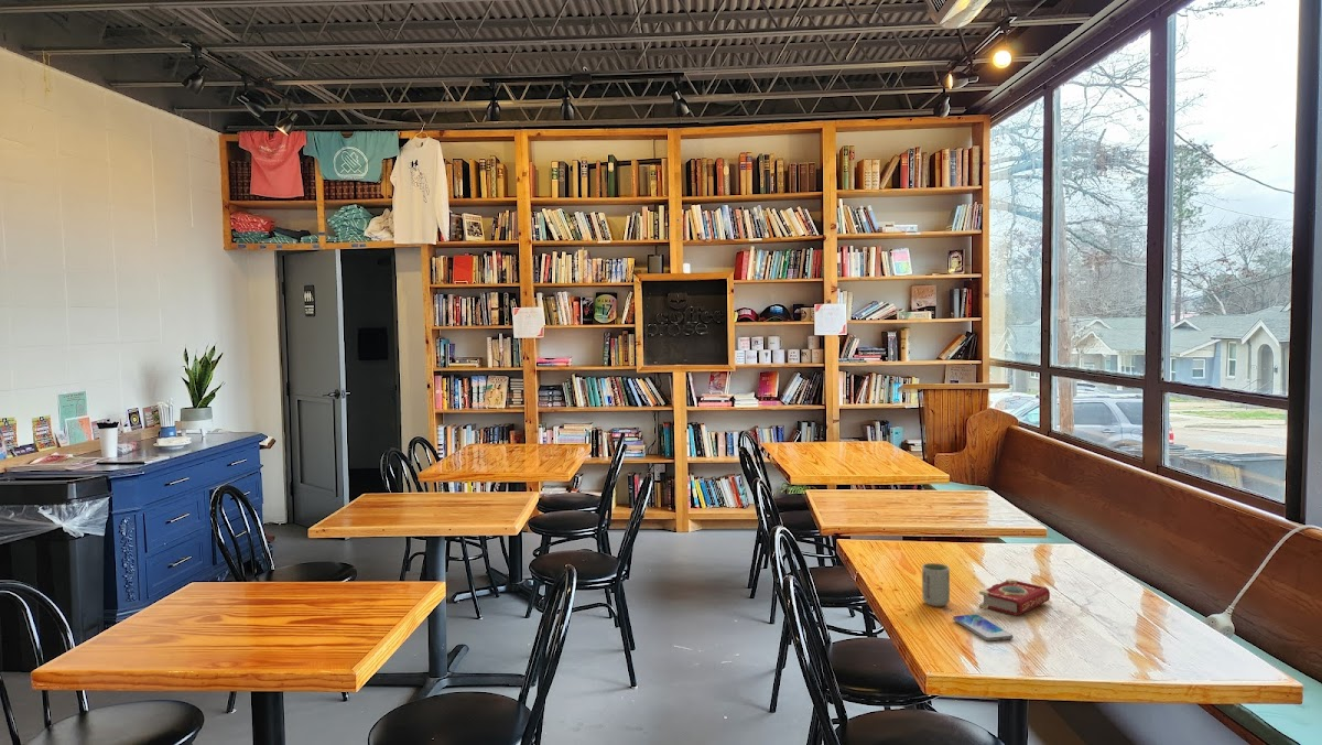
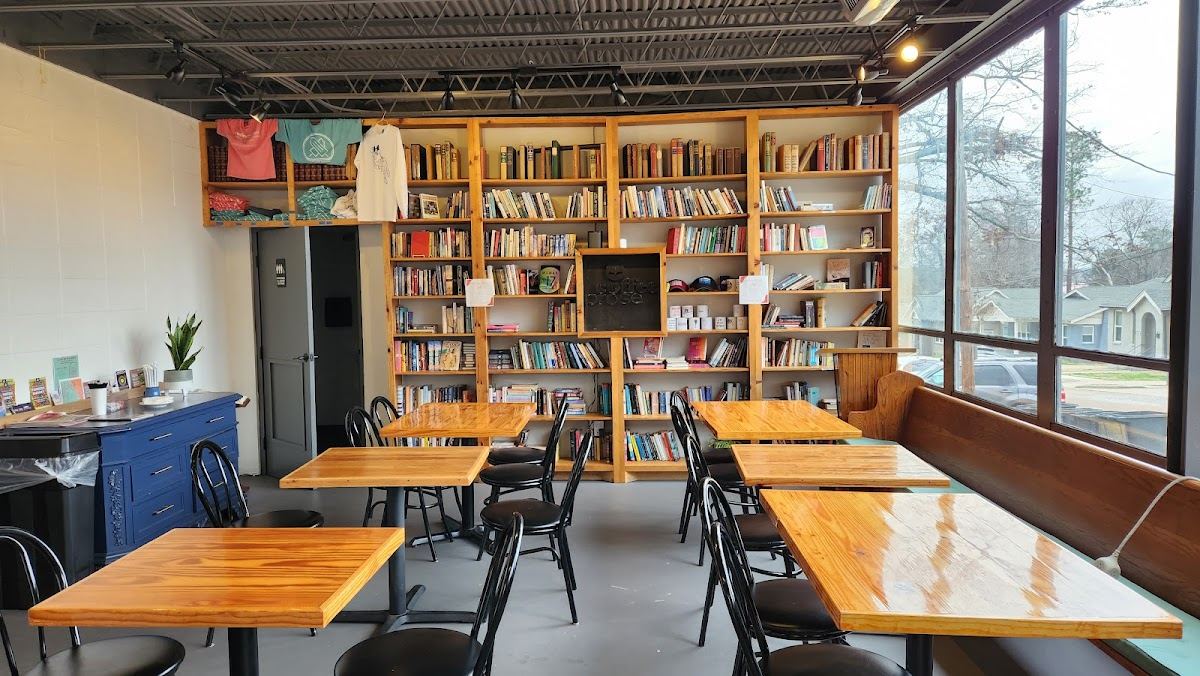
- smartphone (982, 627)
- book (1015, 594)
- cup (935, 584)
